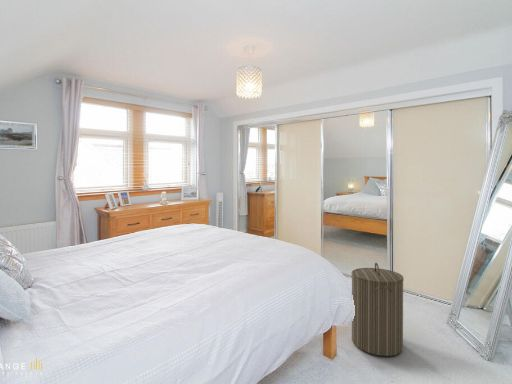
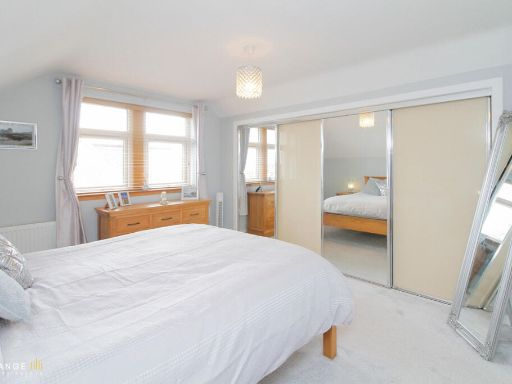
- laundry hamper (376, 303)
